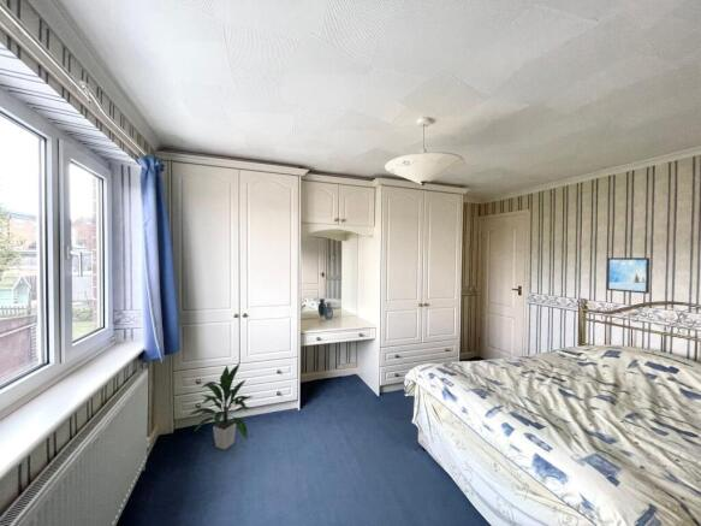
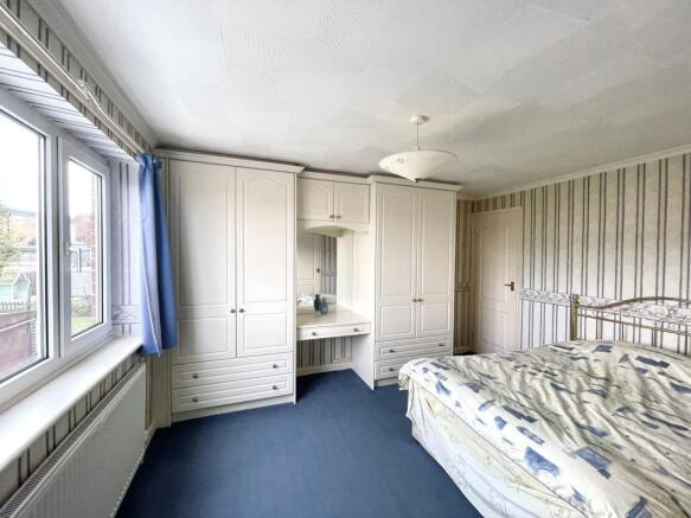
- indoor plant (225, 407)
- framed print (626, 274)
